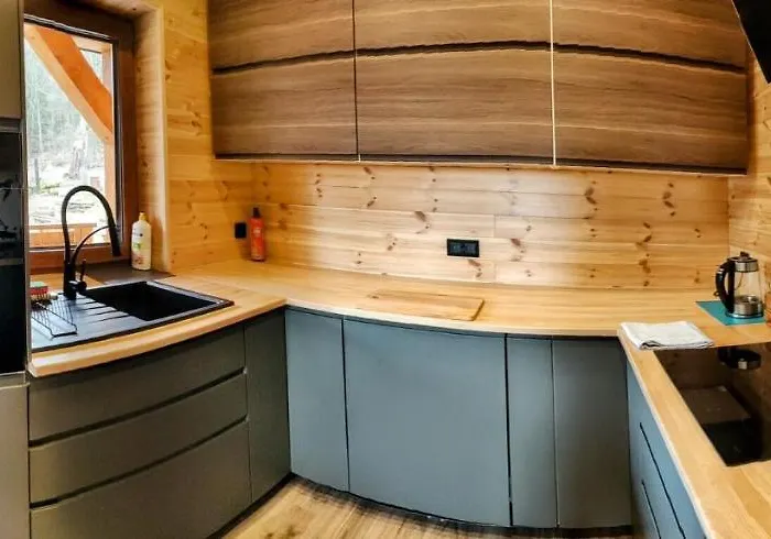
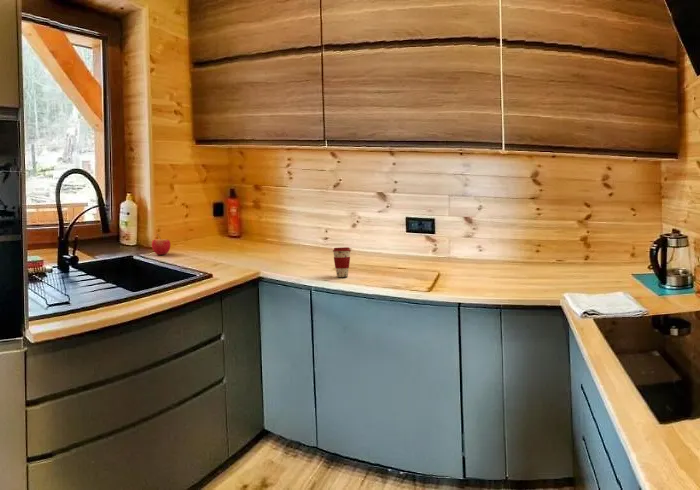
+ coffee cup (342, 261)
+ apple (161, 244)
